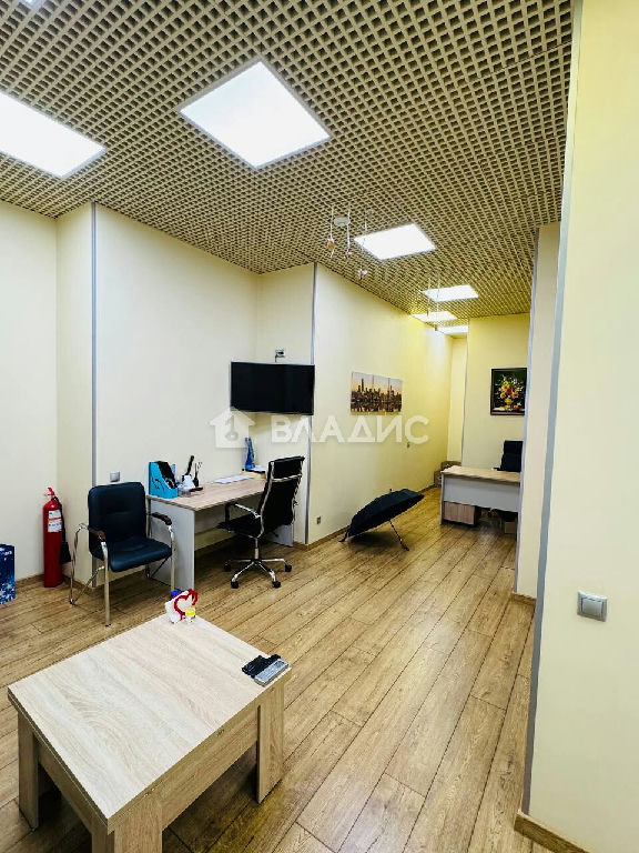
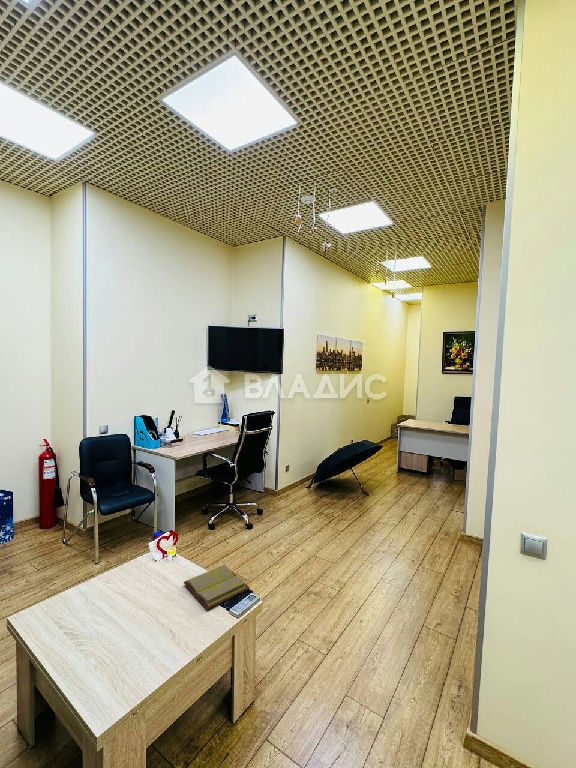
+ diary (216, 583)
